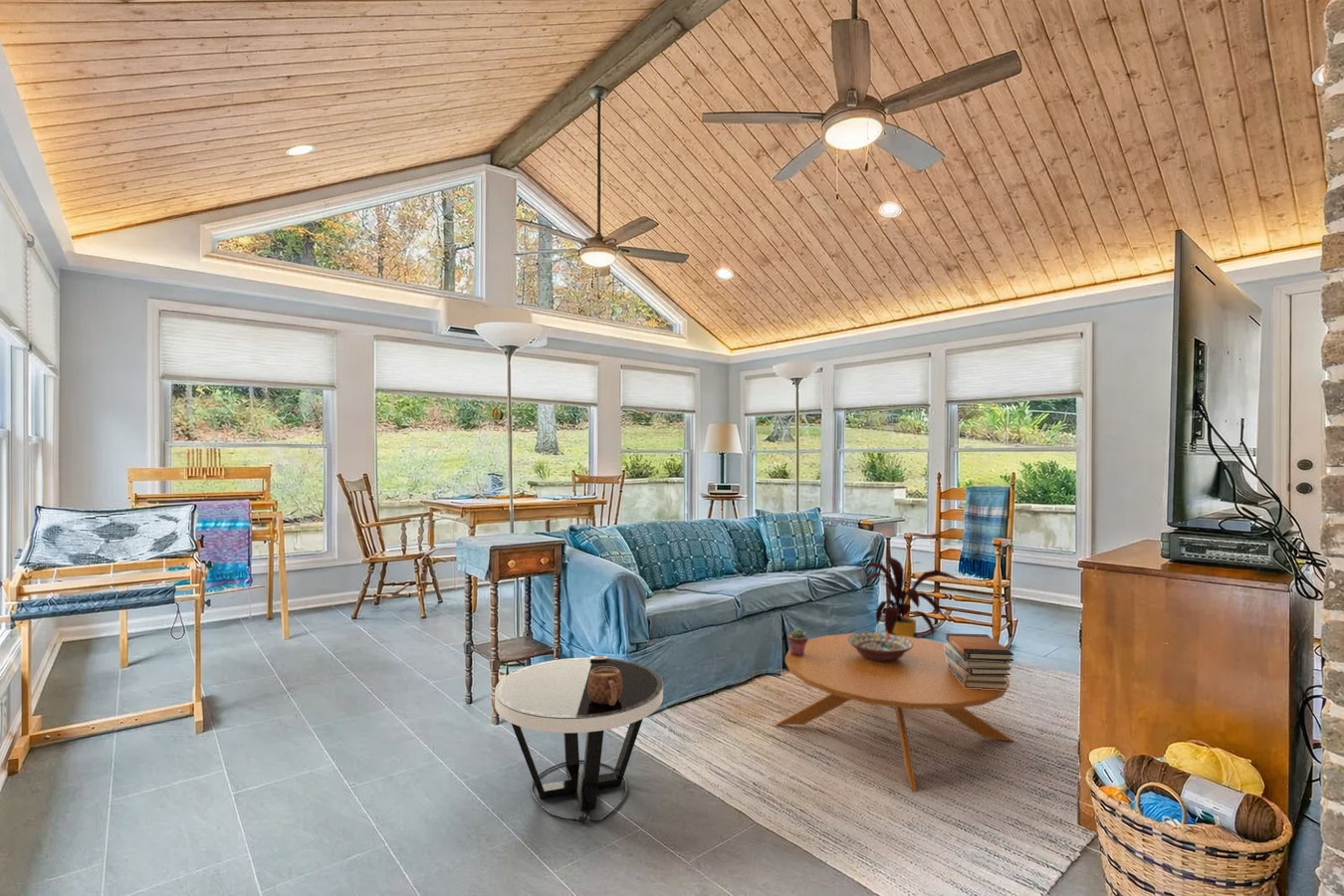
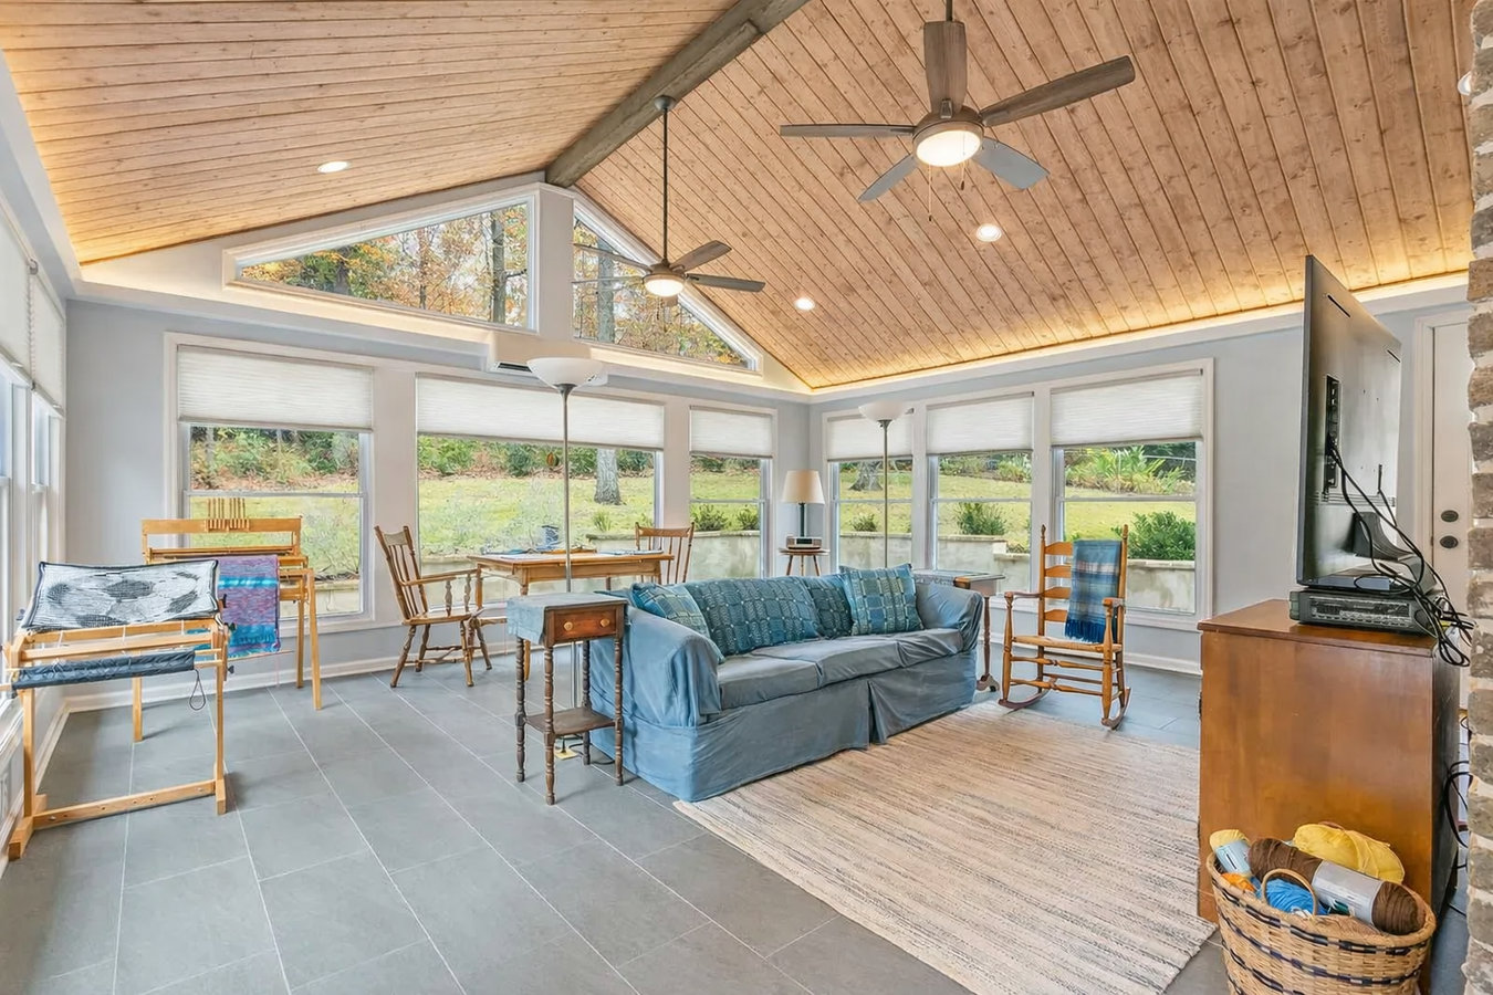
- side table (579, 732)
- book stack (977, 659)
- decorative bowl (879, 648)
- coffee table (891, 697)
- house plant (895, 610)
- potted succulent (796, 640)
- mug (606, 687)
